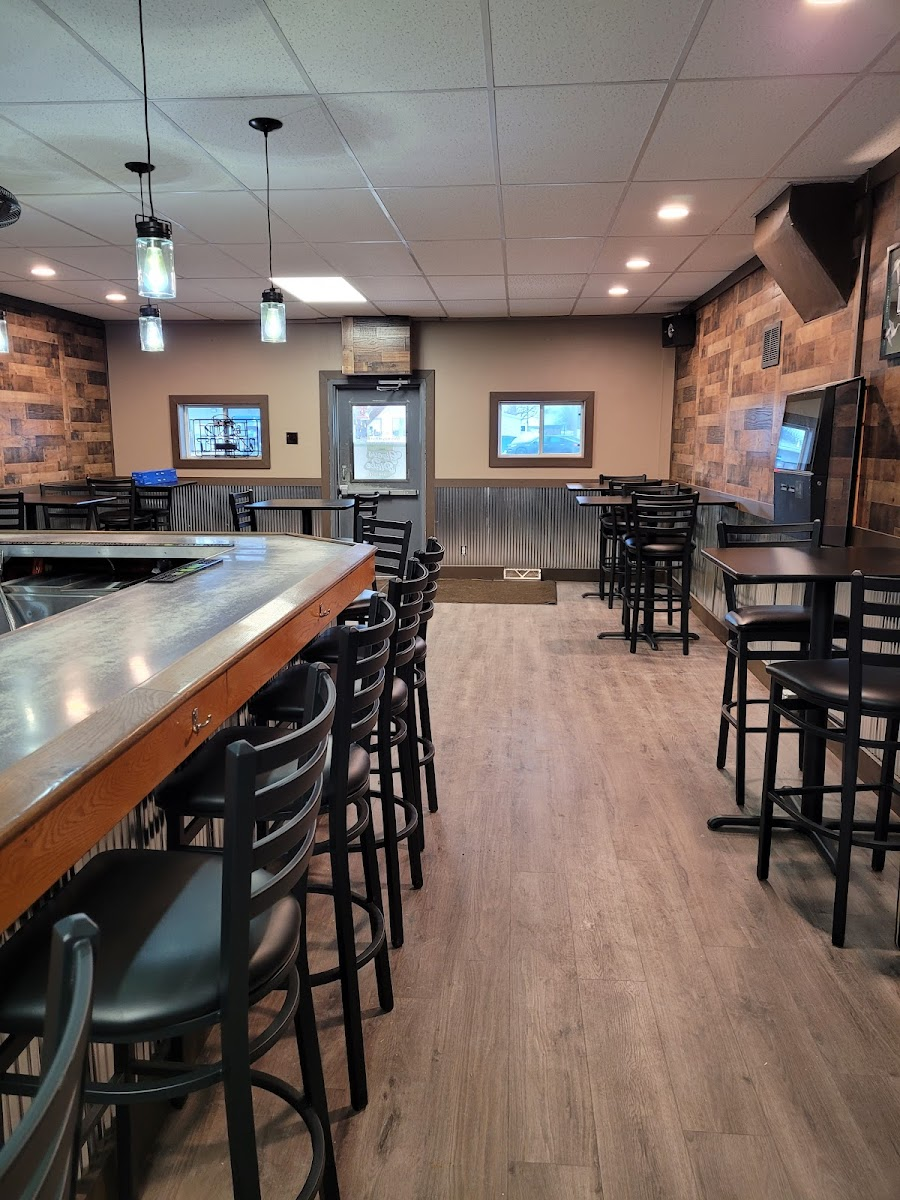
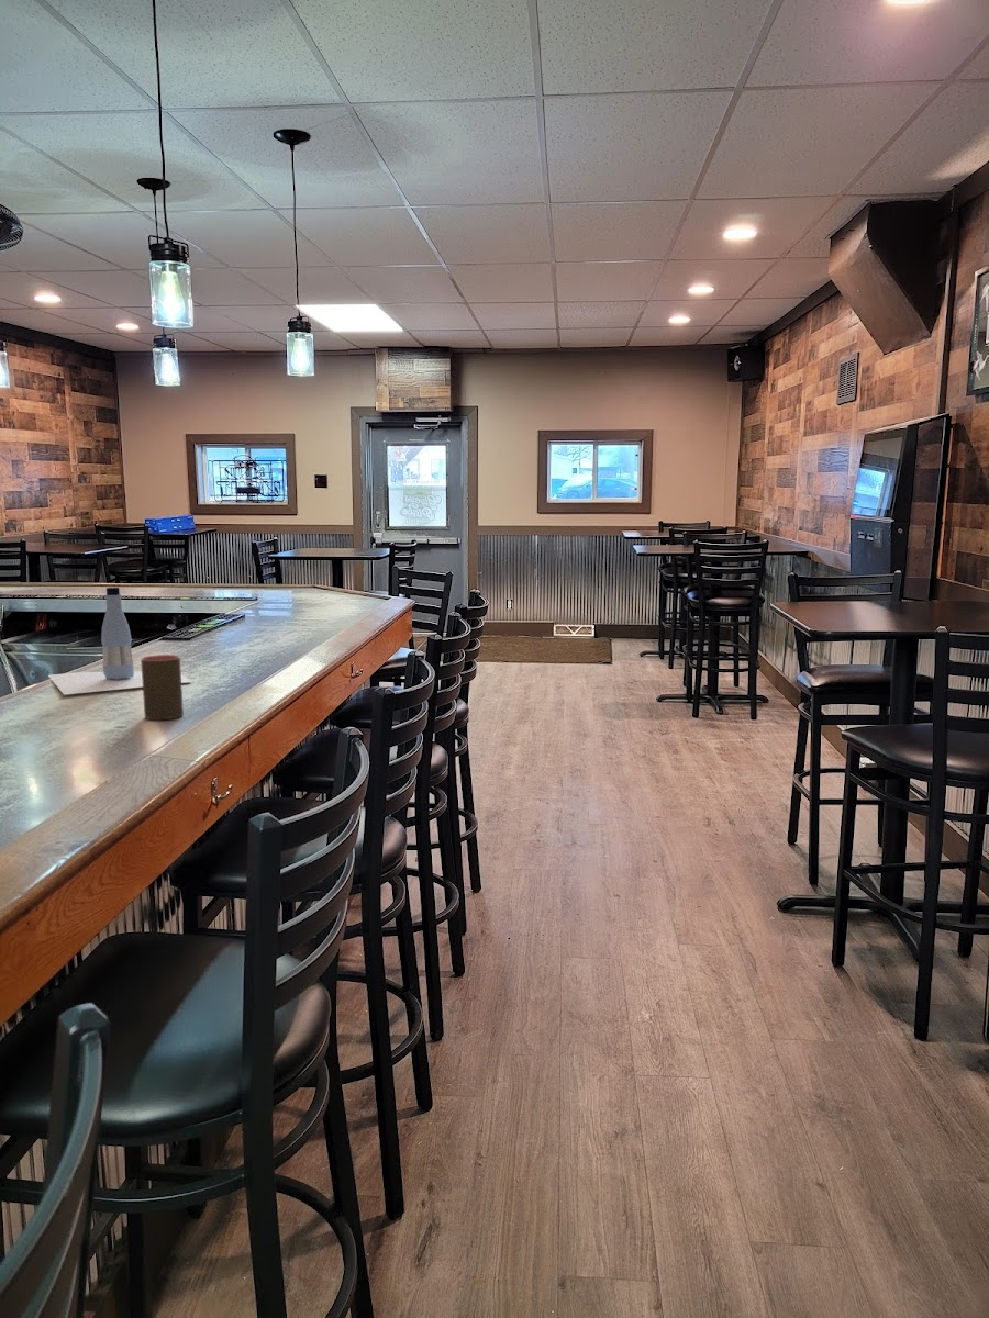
+ cup (162, 686)
+ bottle (115, 633)
